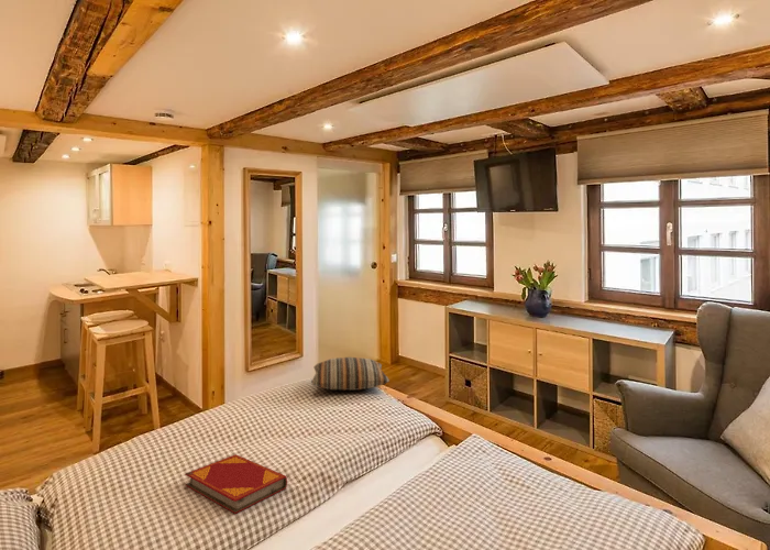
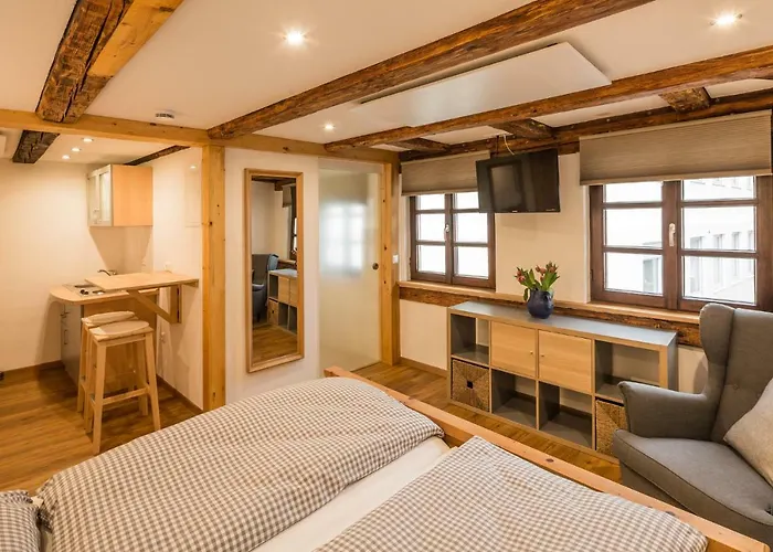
- hardback book (235, 480)
- pillow (349, 372)
